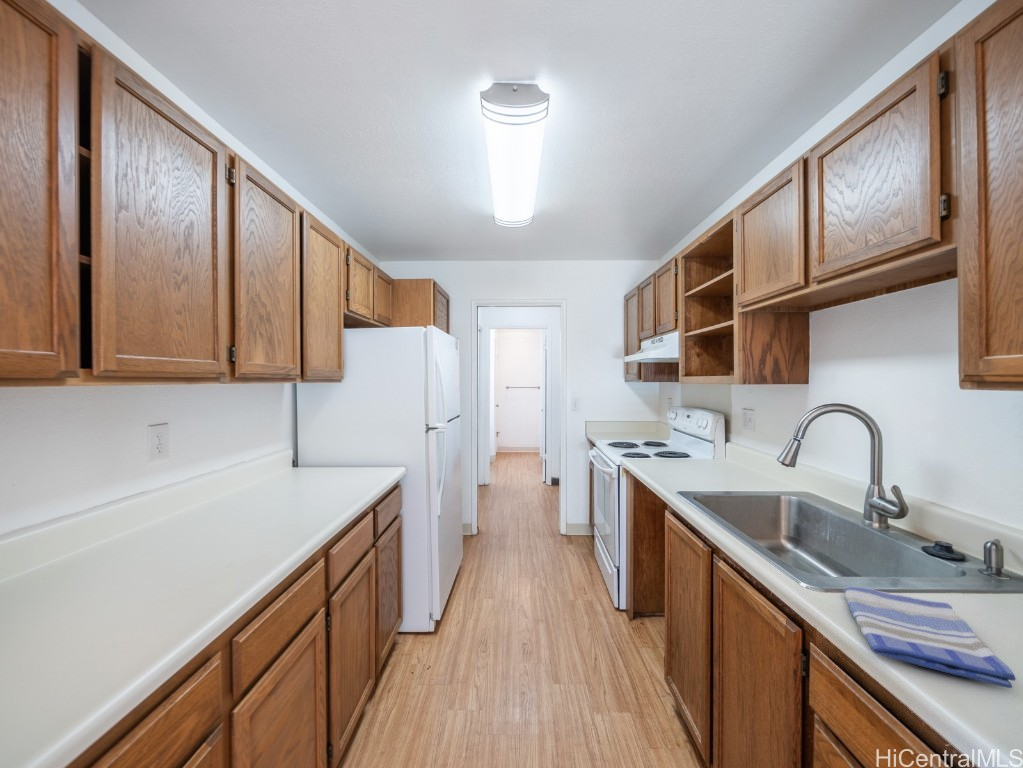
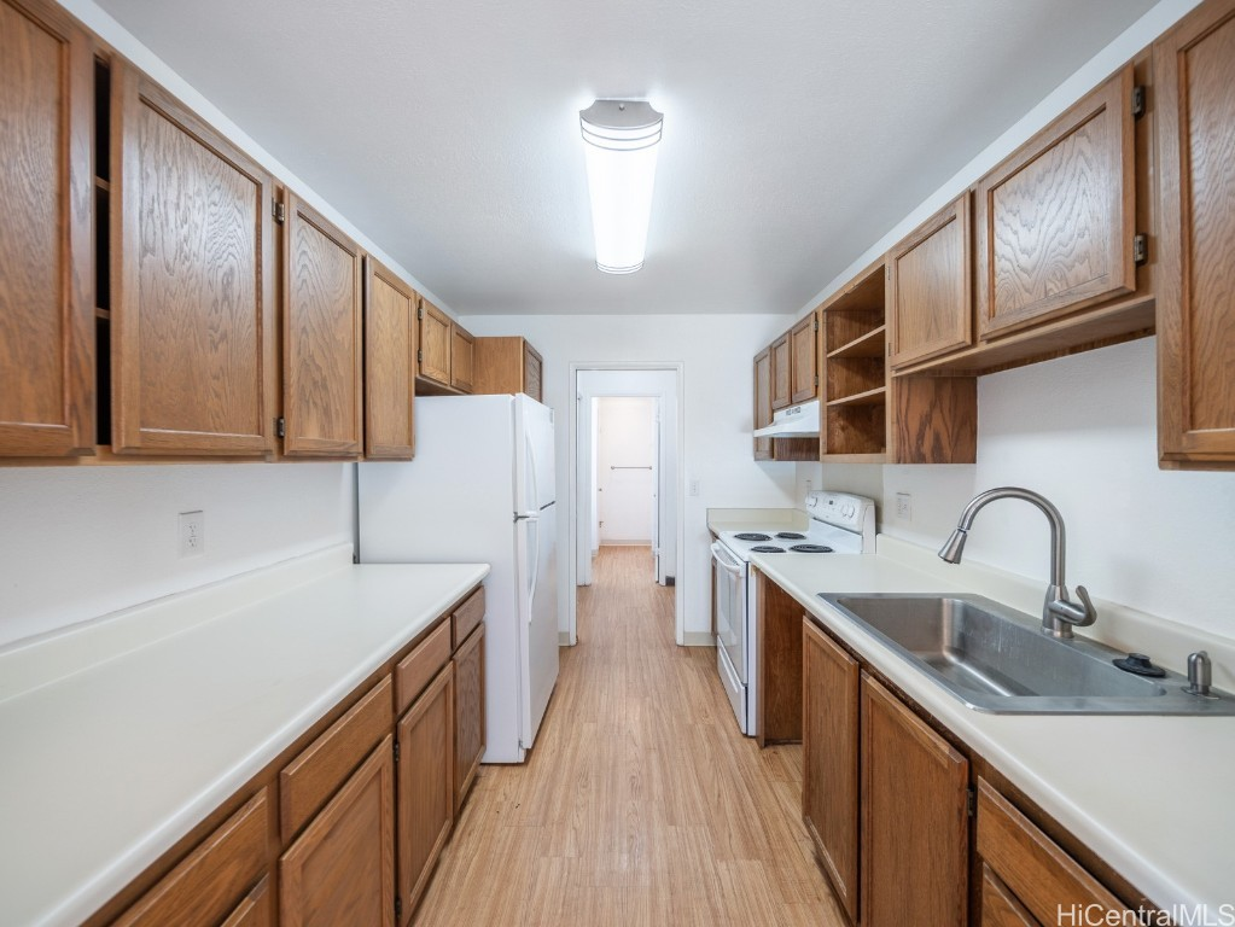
- dish towel (914, 626)
